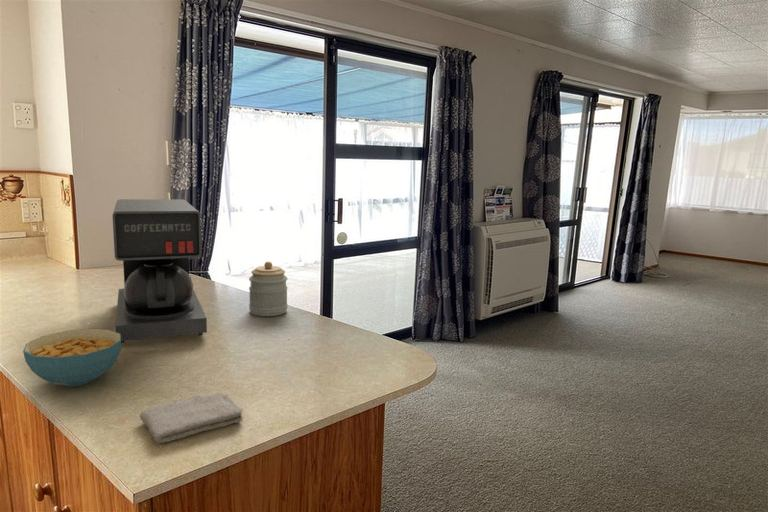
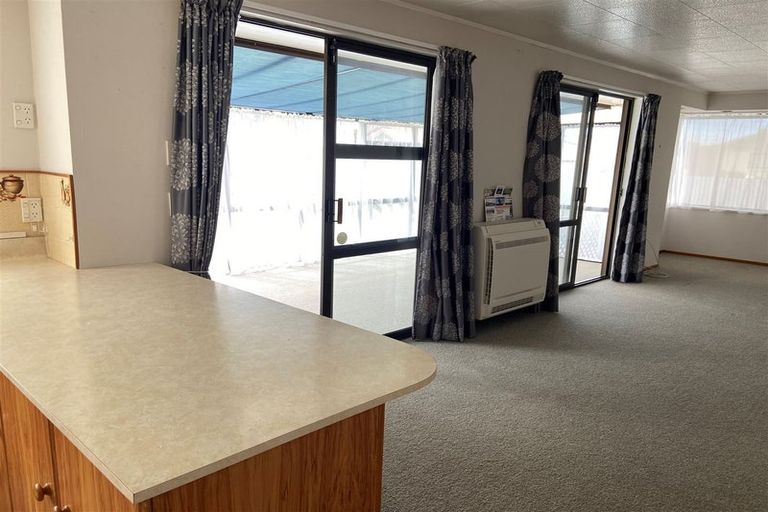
- coffee maker (157, 263)
- cereal bowl (76, 361)
- jar (268, 286)
- washcloth (193, 415)
